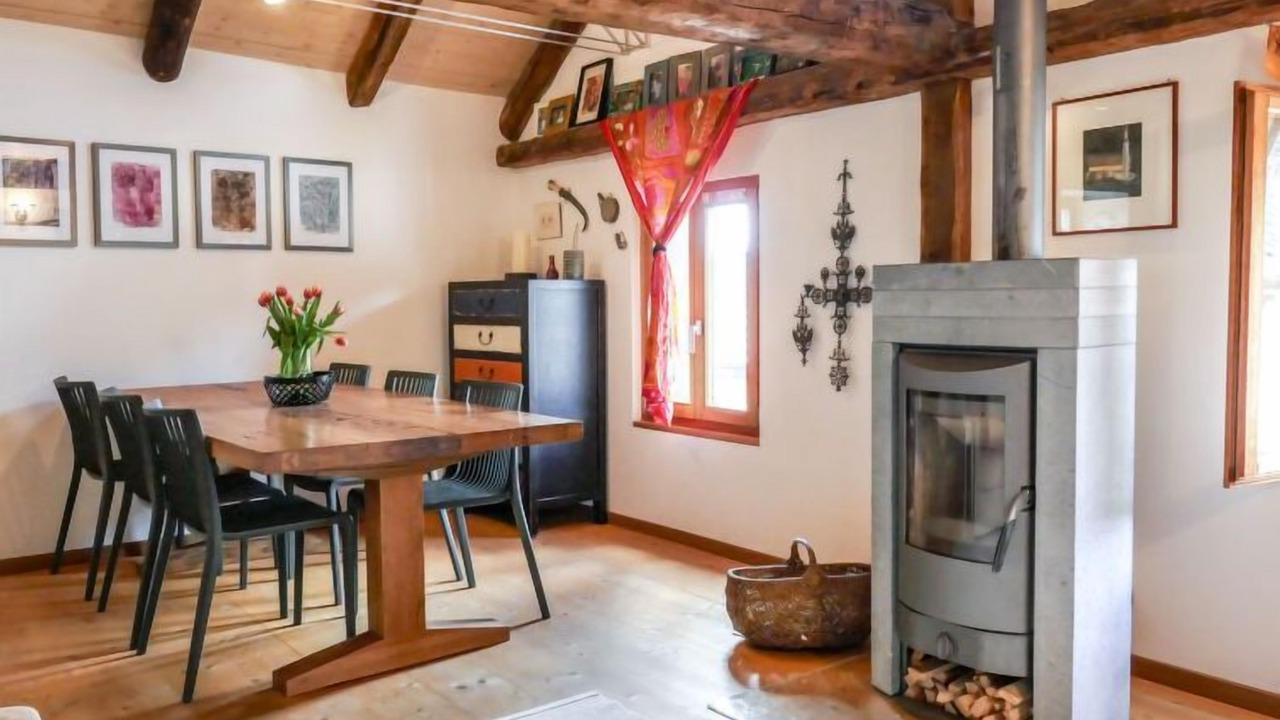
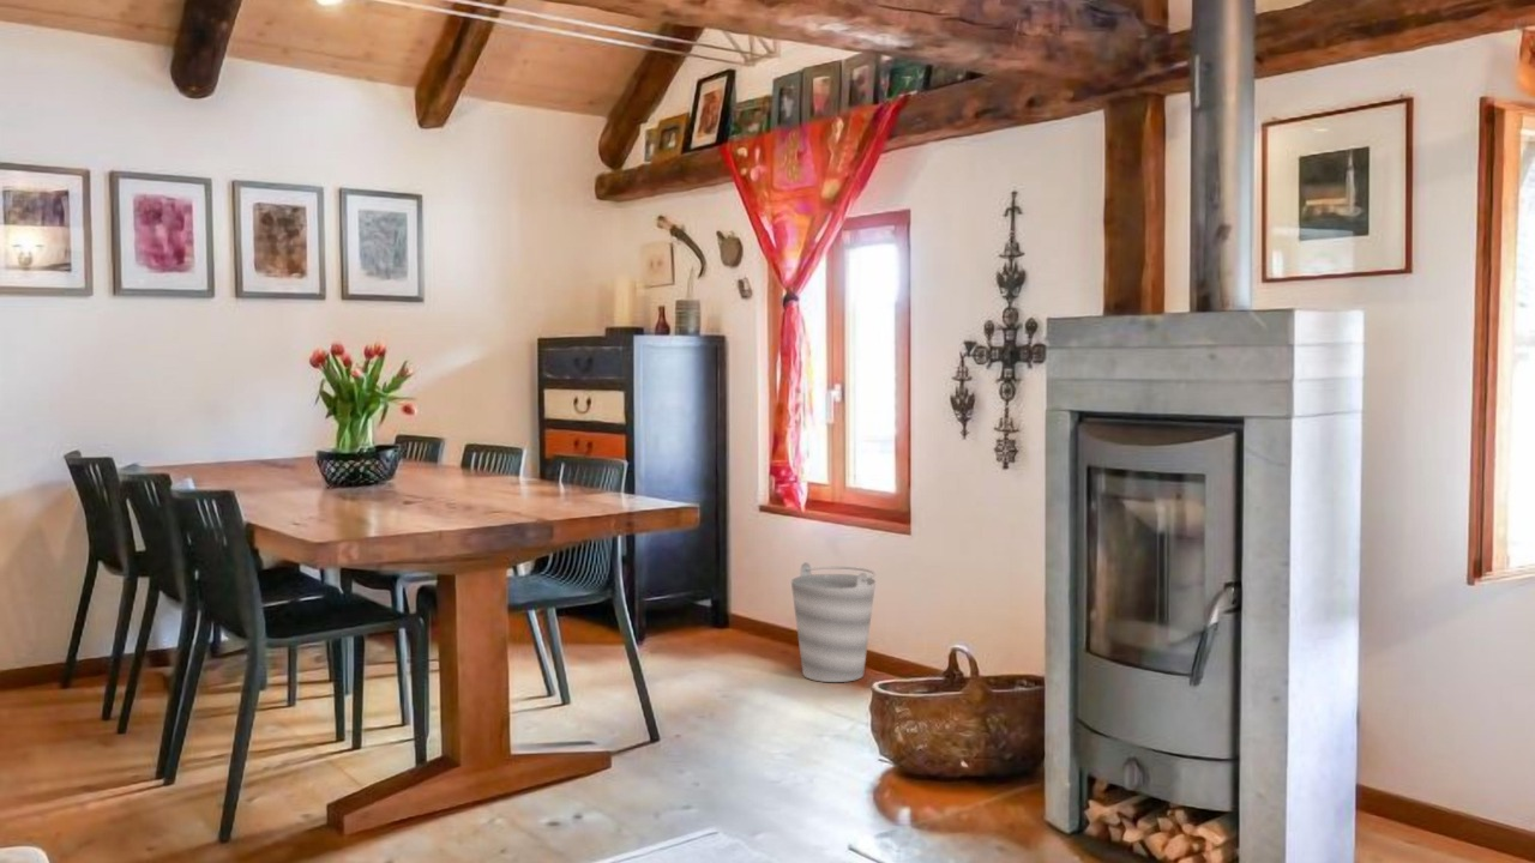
+ bucket (833, 621)
